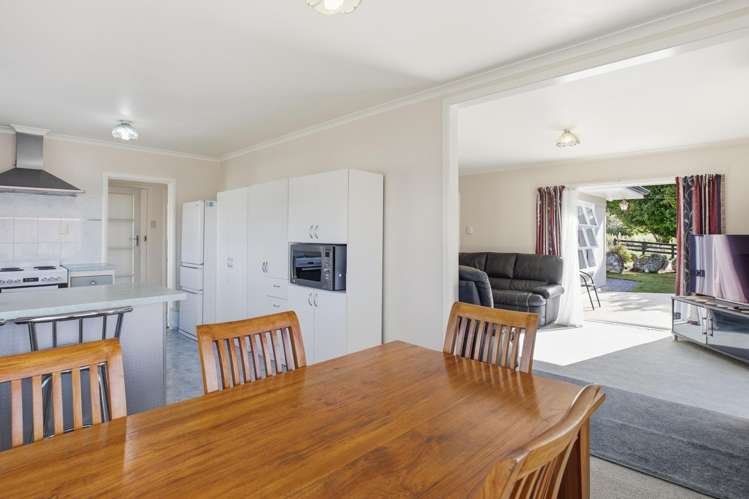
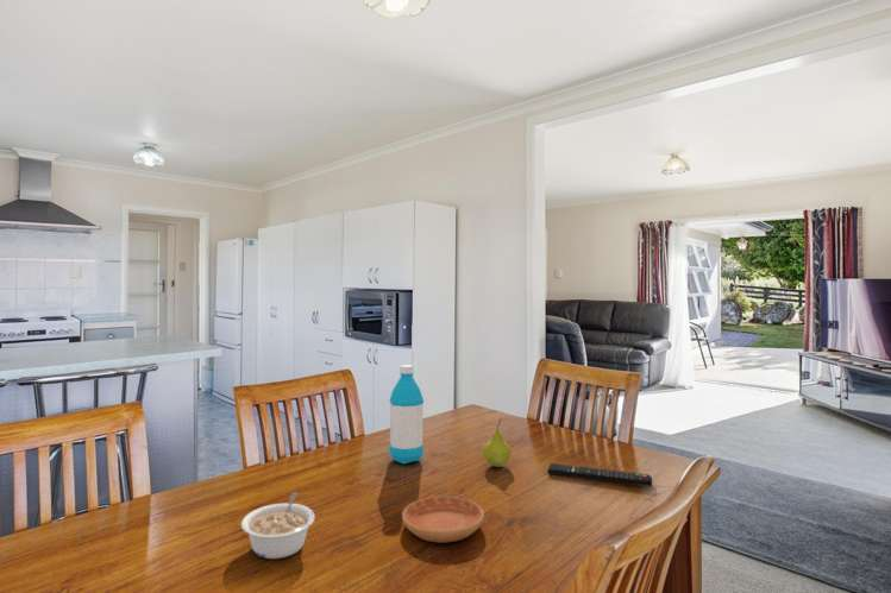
+ fruit (496, 442)
+ remote control (598, 474)
+ water bottle (406, 412)
+ legume (277, 528)
+ saucer (443, 519)
